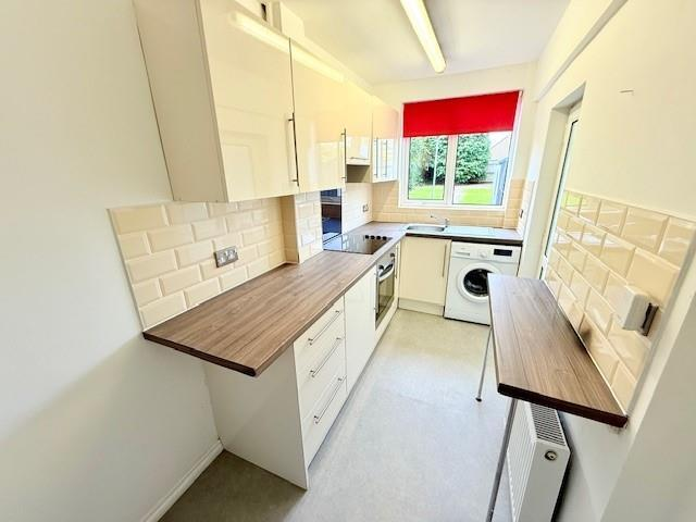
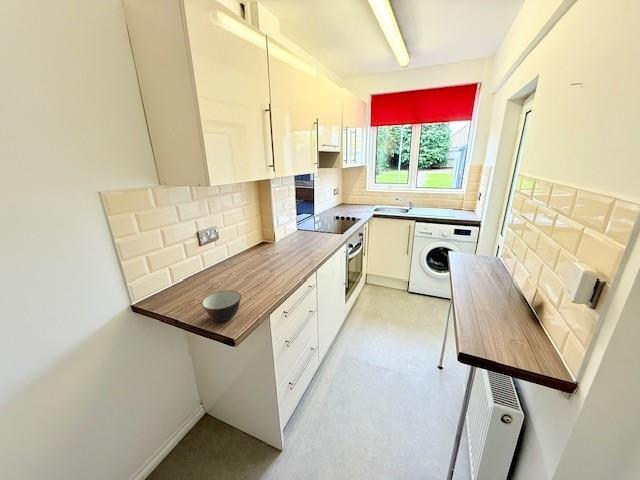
+ soup bowl (223, 308)
